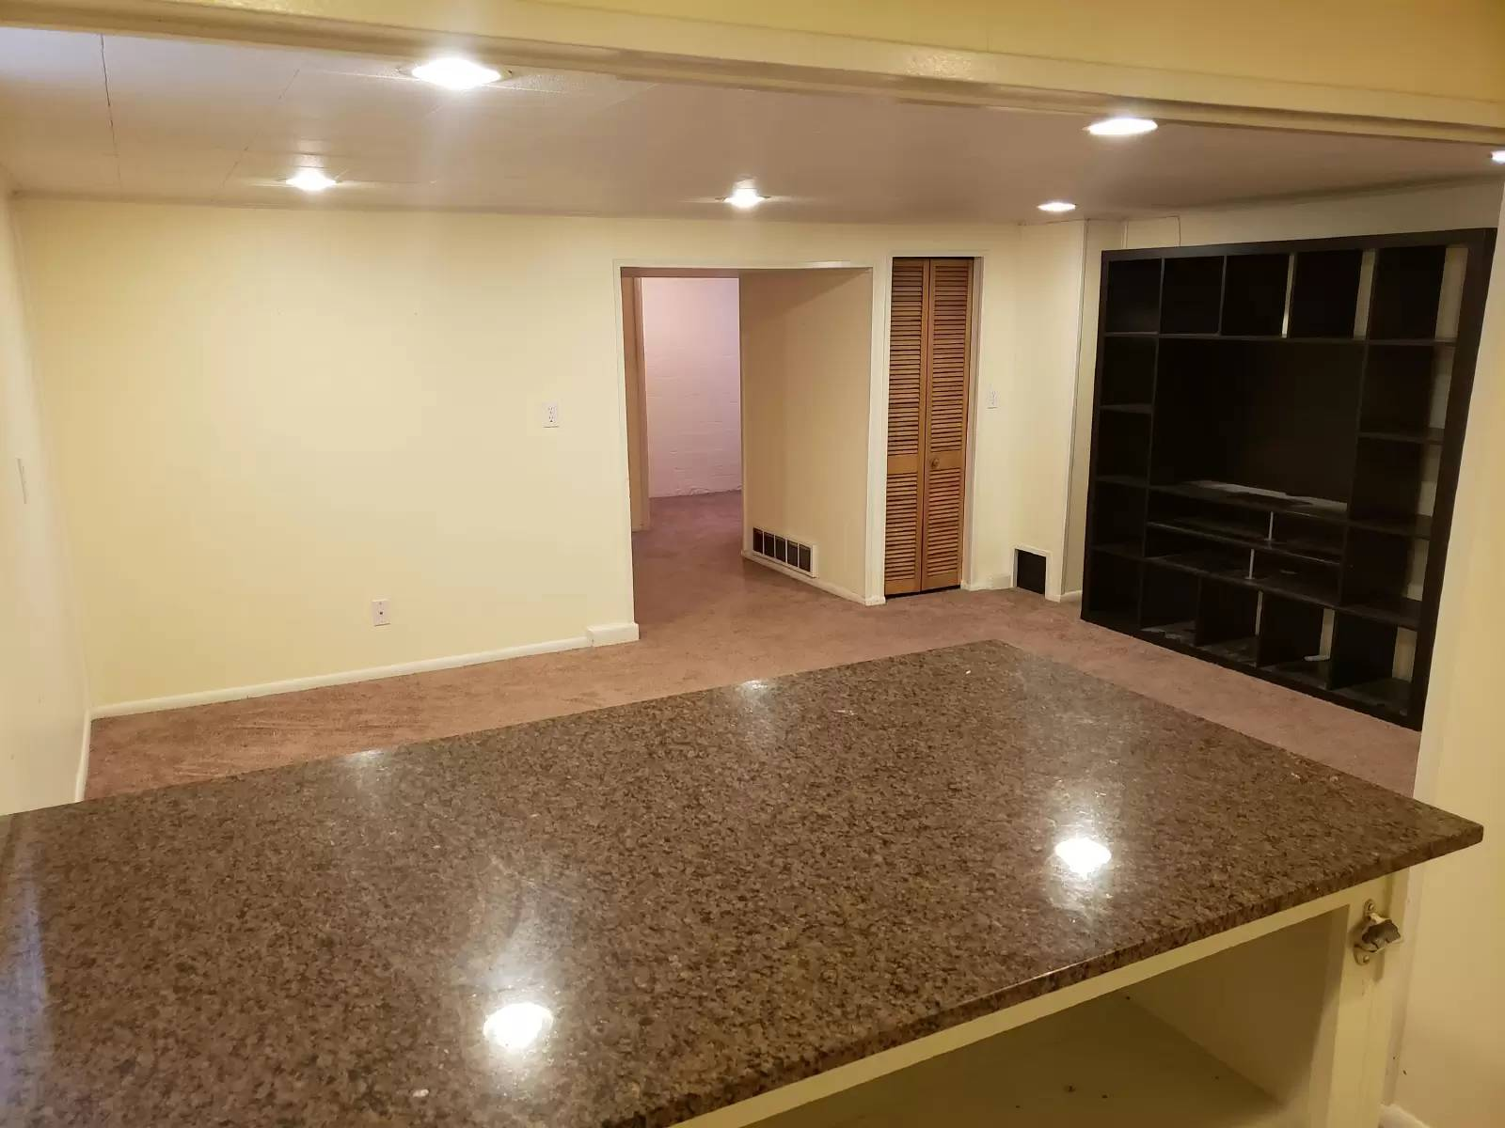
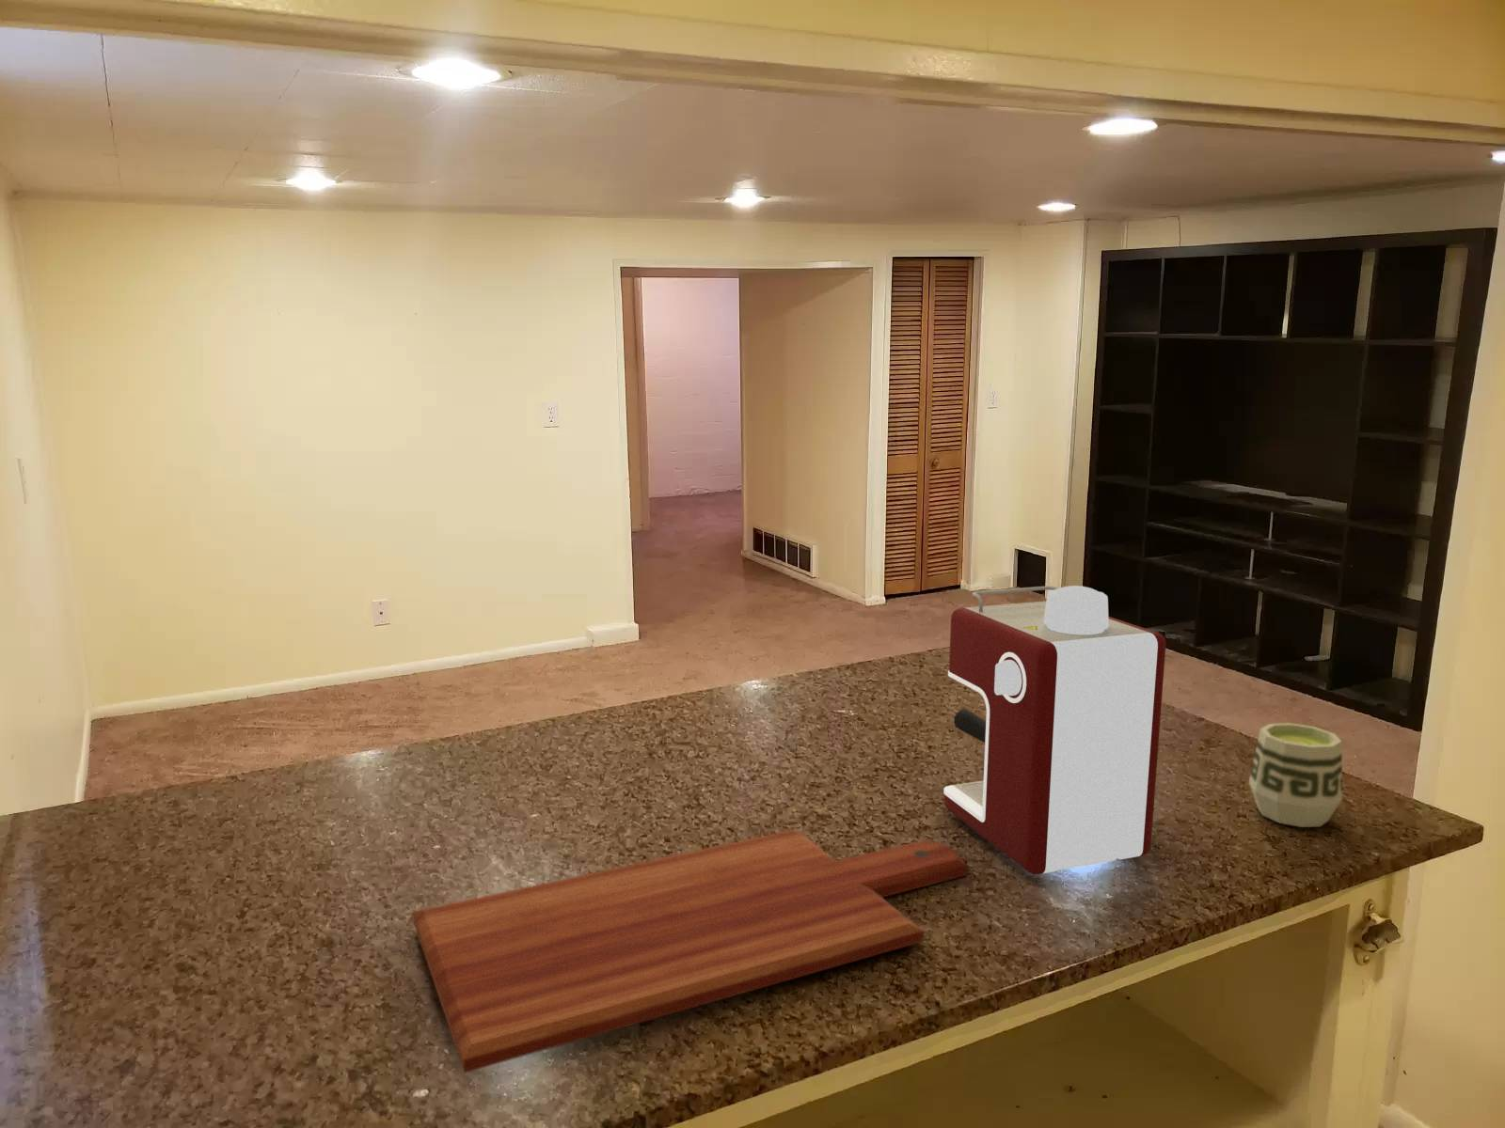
+ cutting board (678, 923)
+ cup (1296, 775)
+ coffee maker (1024, 698)
